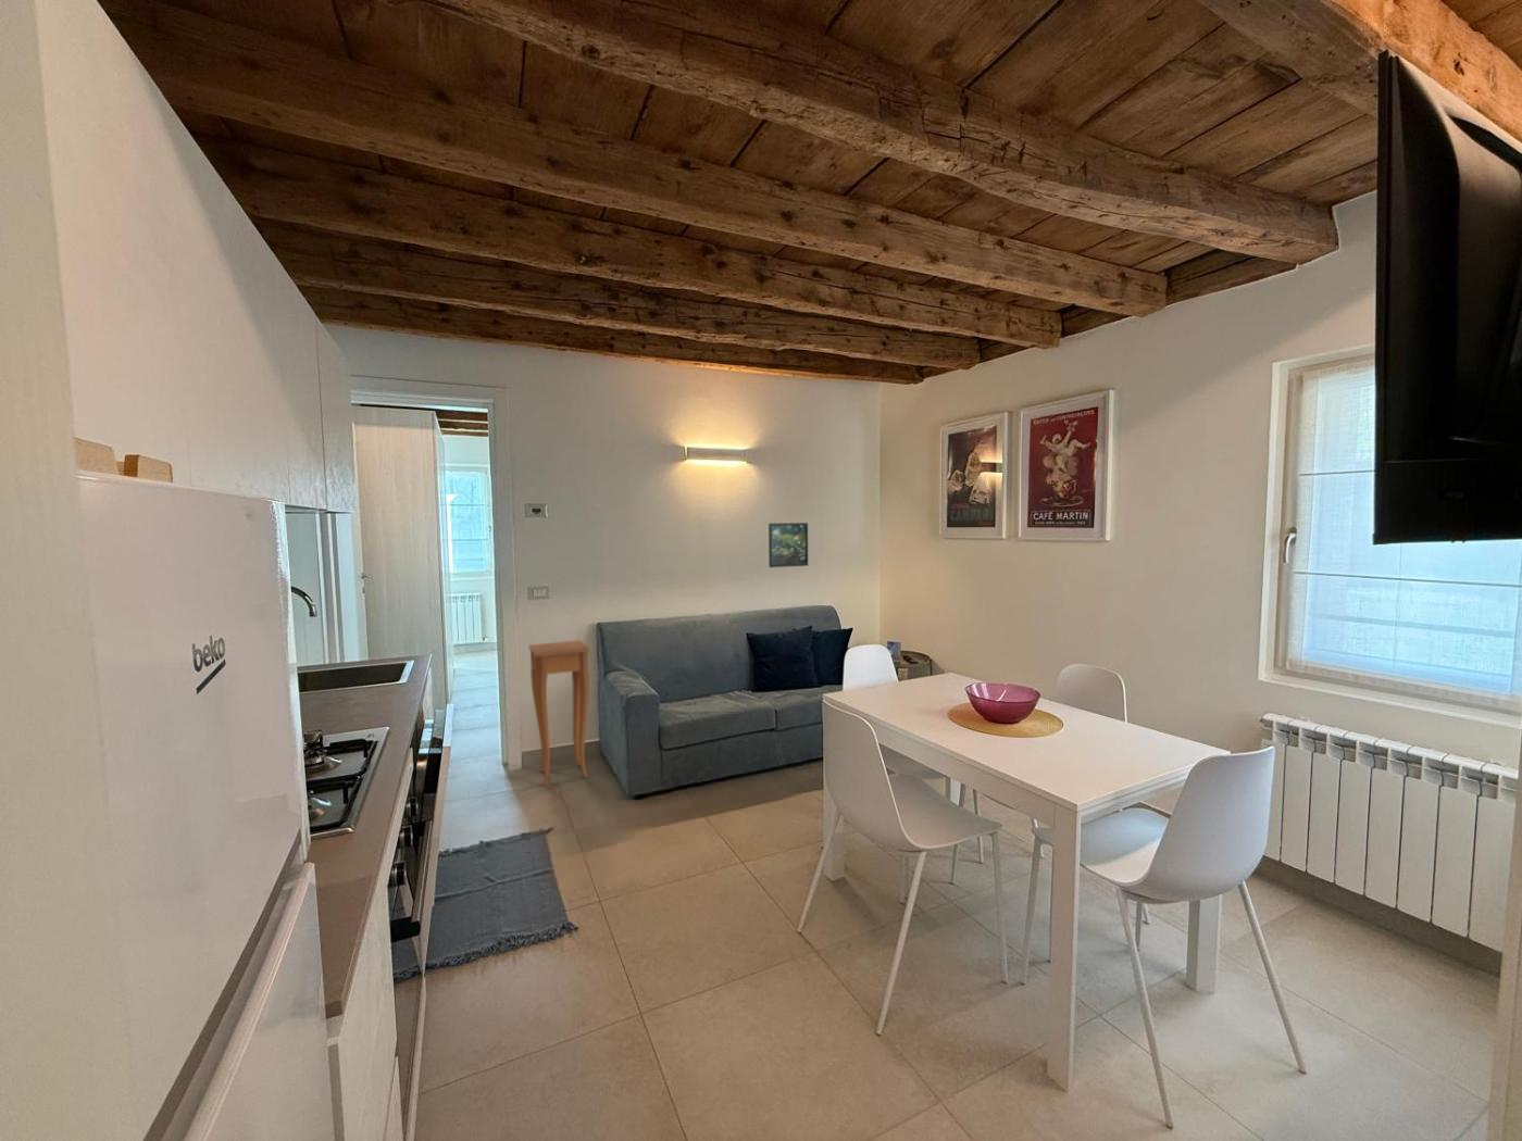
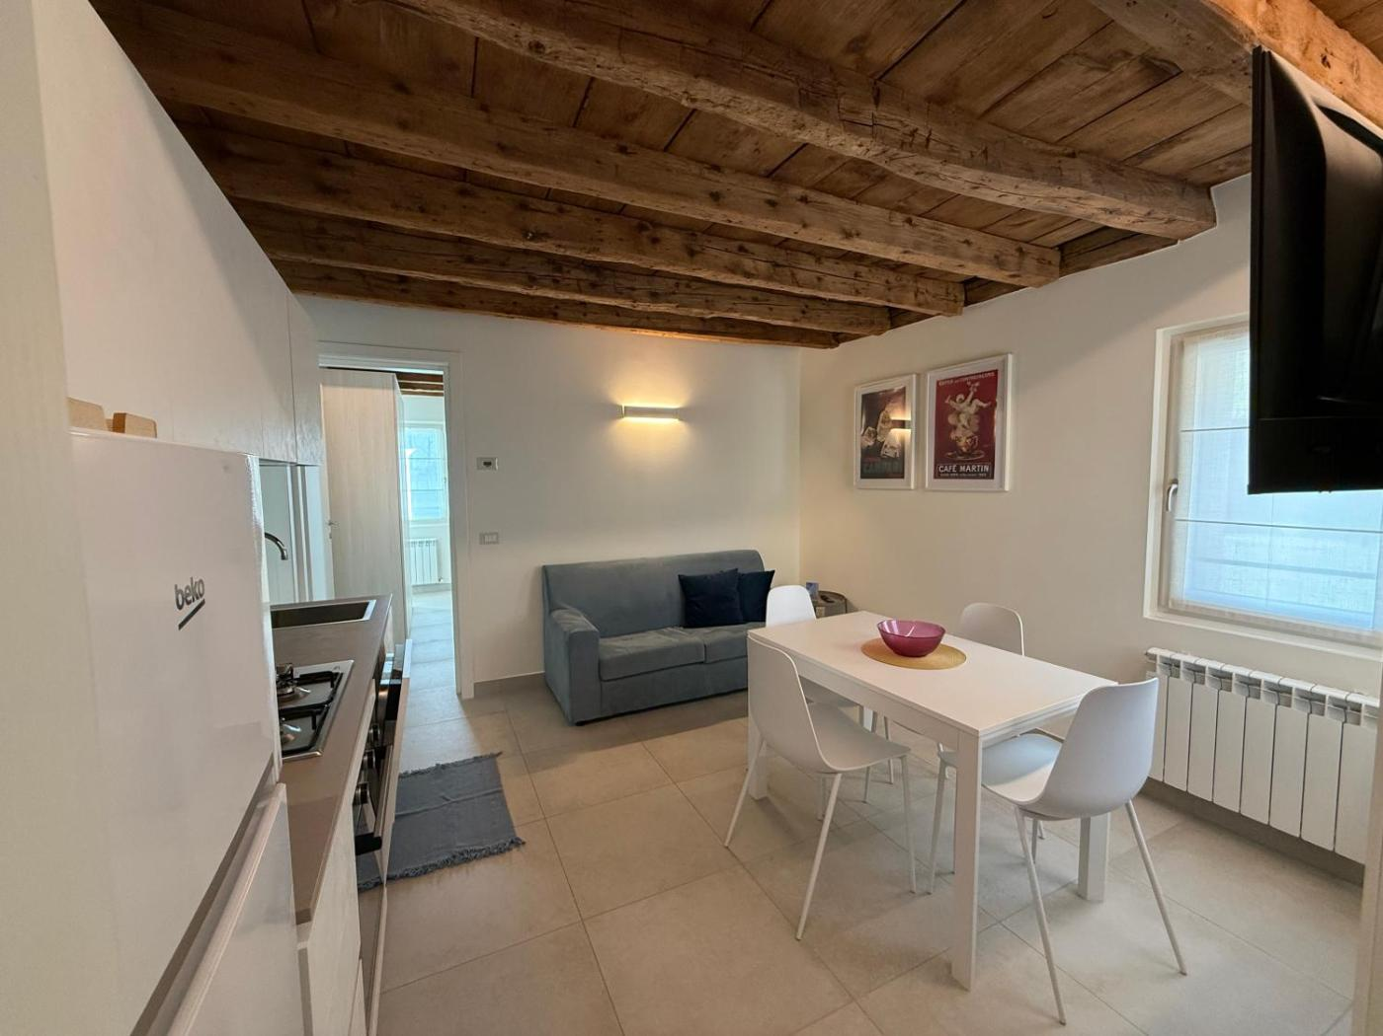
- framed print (789, 544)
- side table (573, 711)
